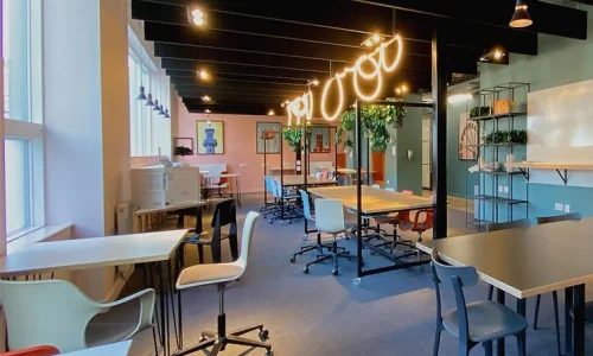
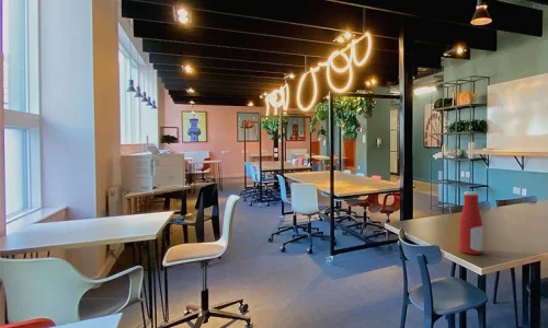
+ bottle (470, 221)
